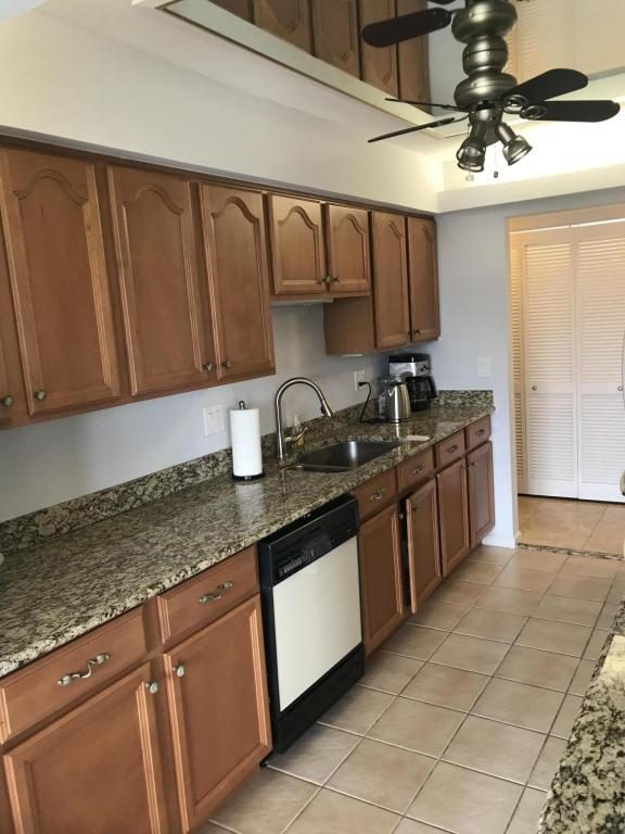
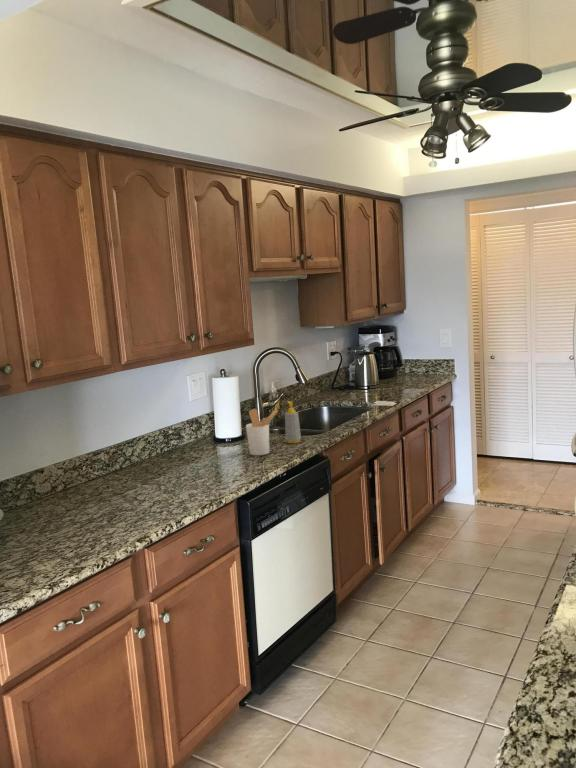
+ utensil holder (263, 431)
+ soap bottle (292, 421)
